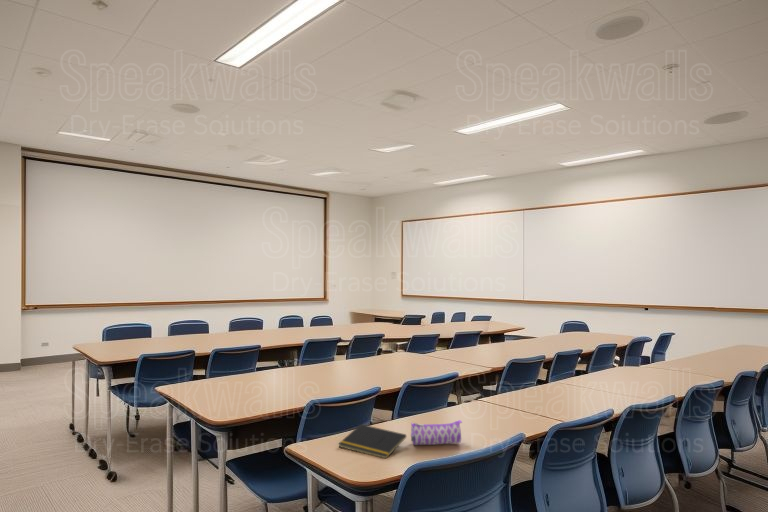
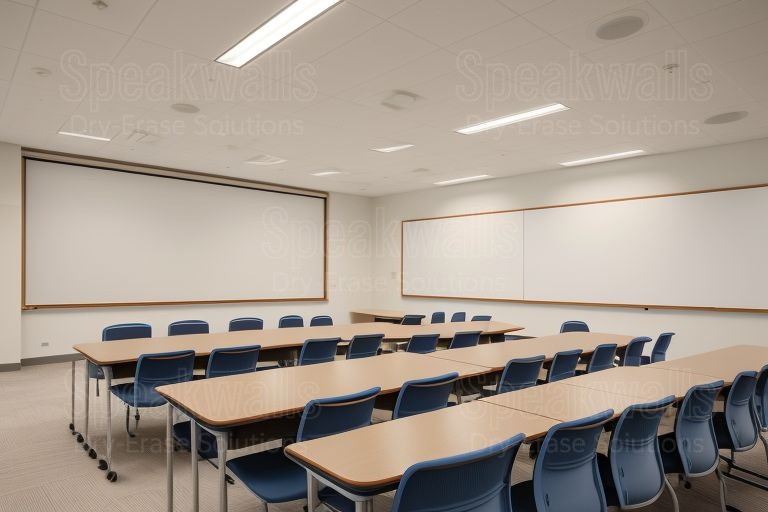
- notepad (372, 440)
- pencil case (435, 432)
